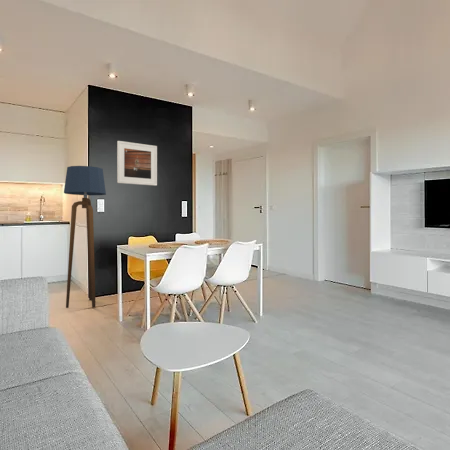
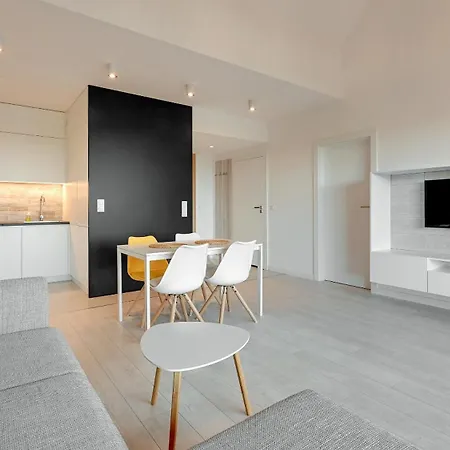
- floor lamp (87, 236)
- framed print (137, 163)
